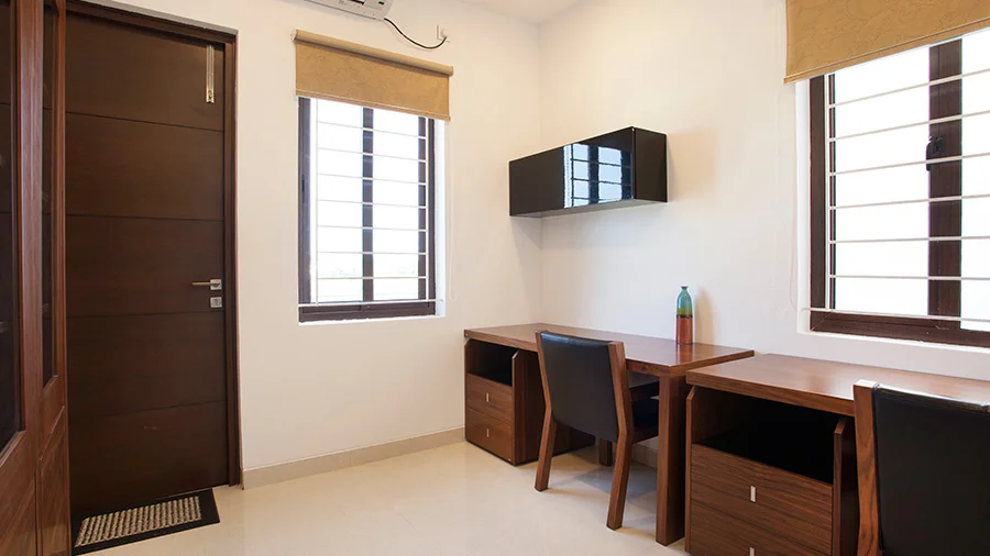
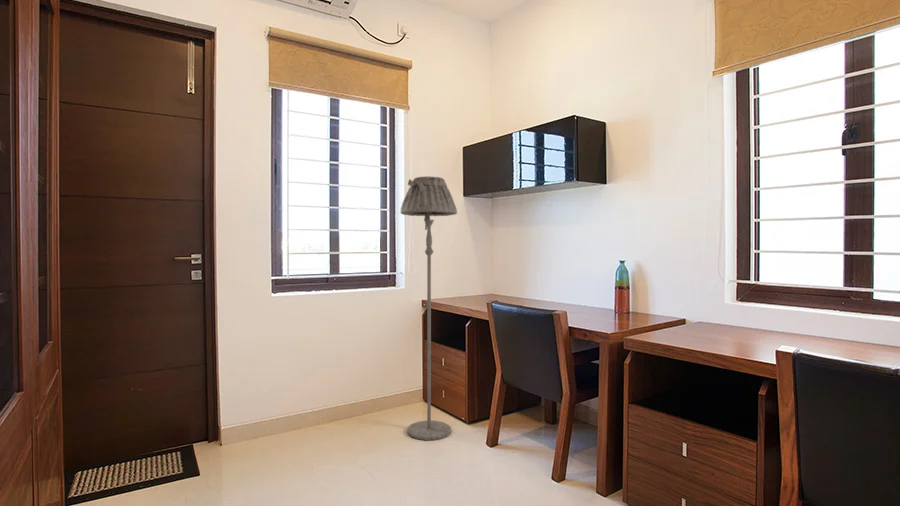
+ floor lamp (428, 304)
